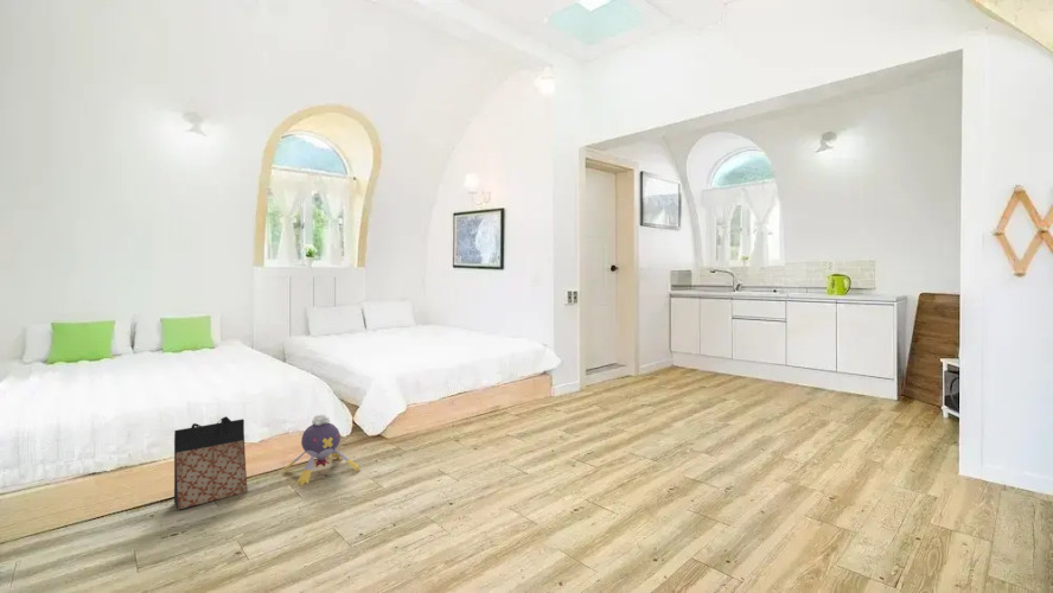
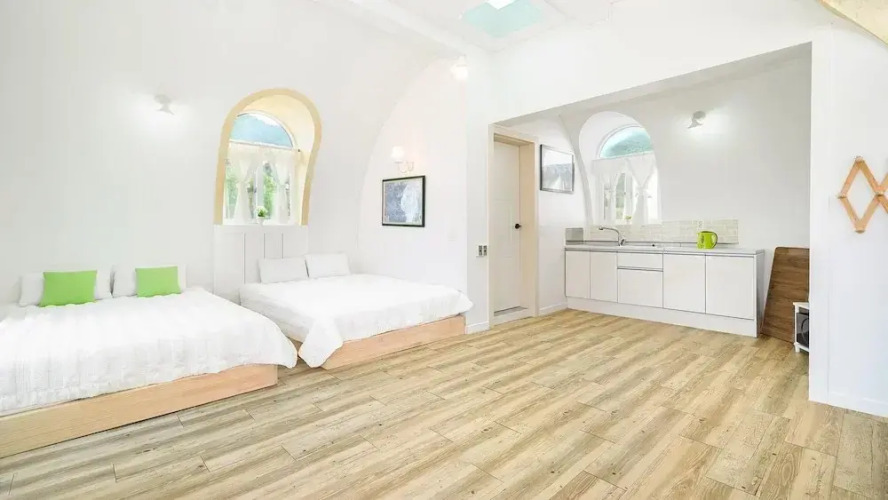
- bag (211, 458)
- plush toy (320, 442)
